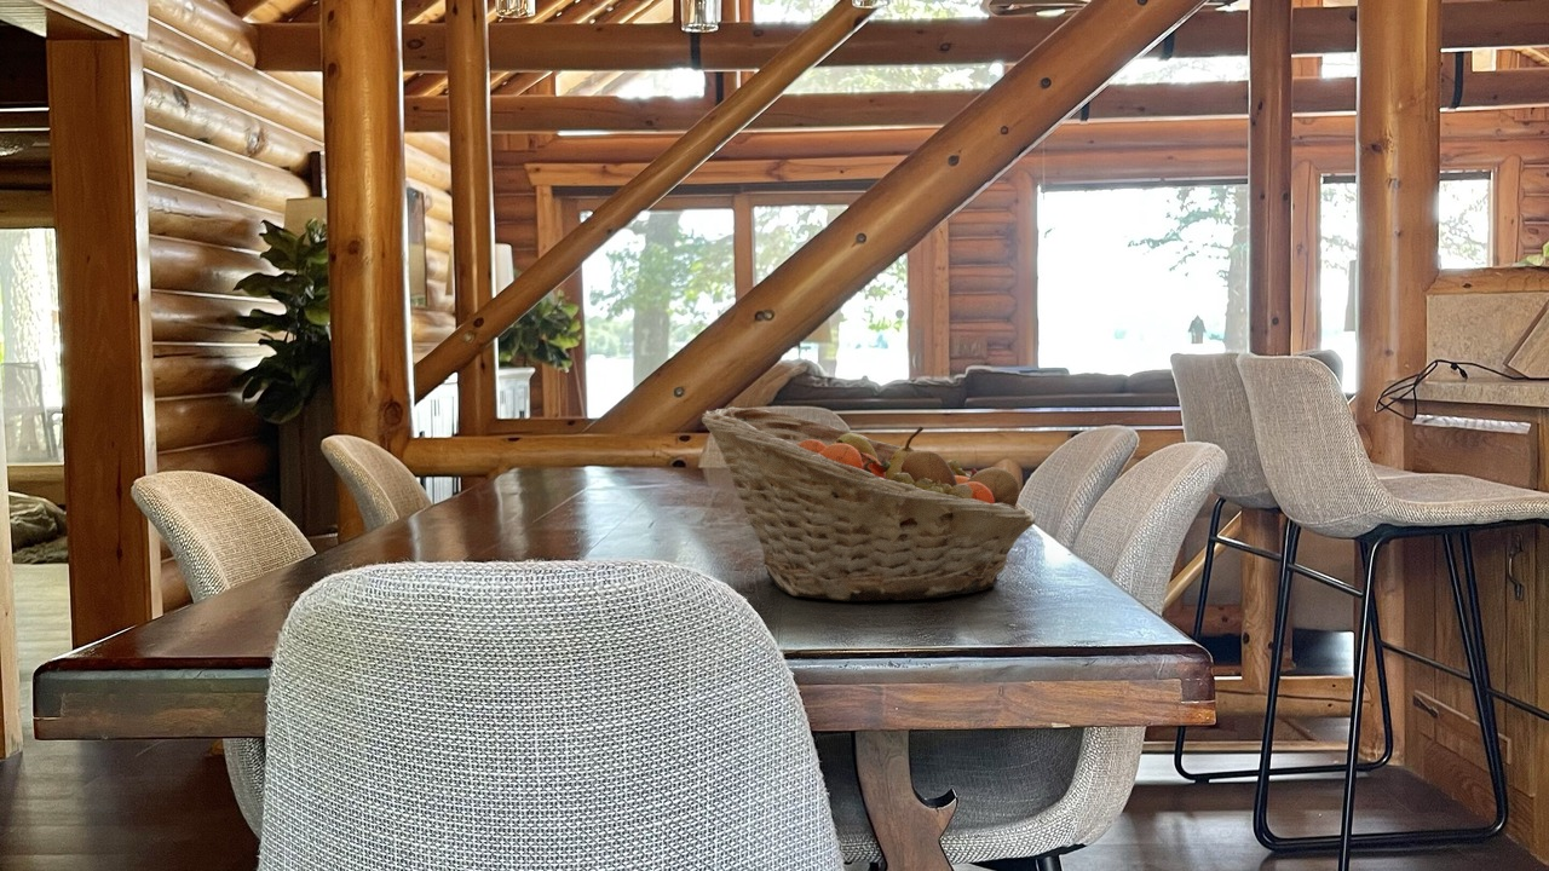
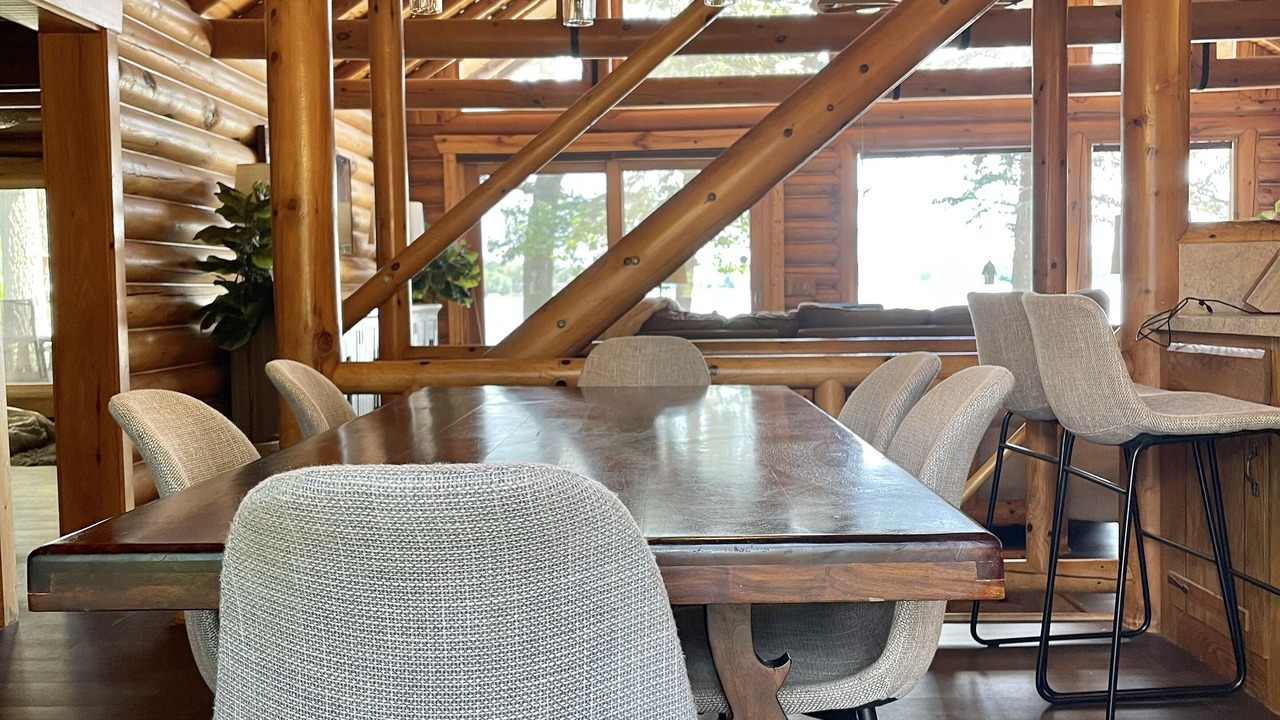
- fruit basket (866, 491)
